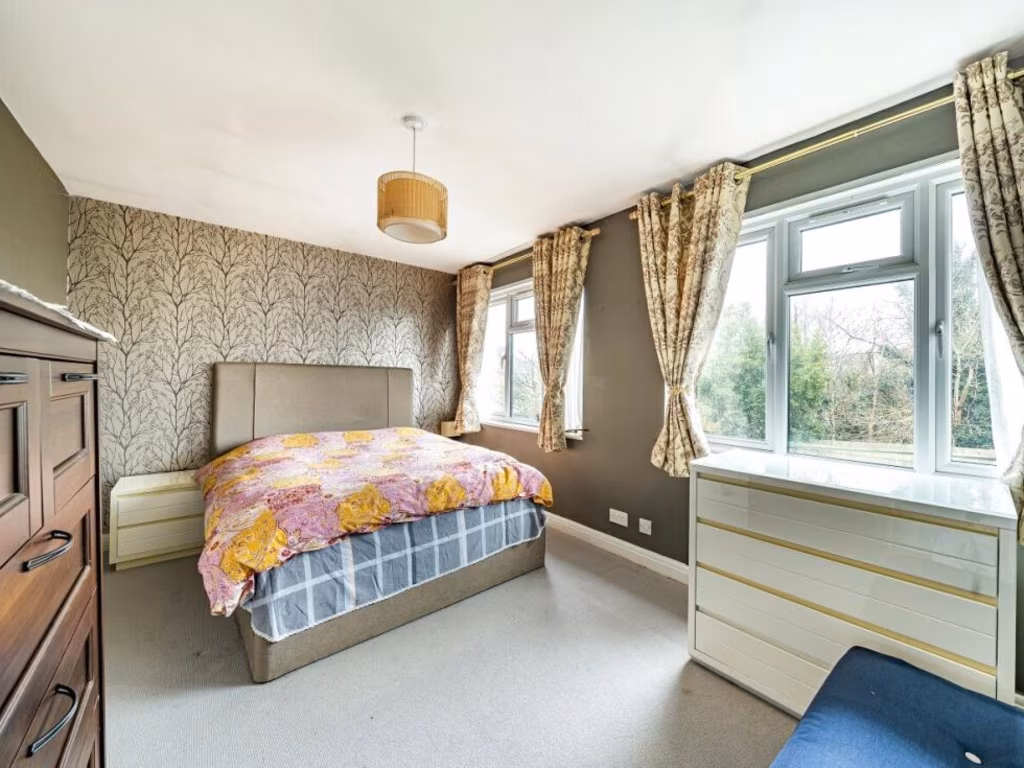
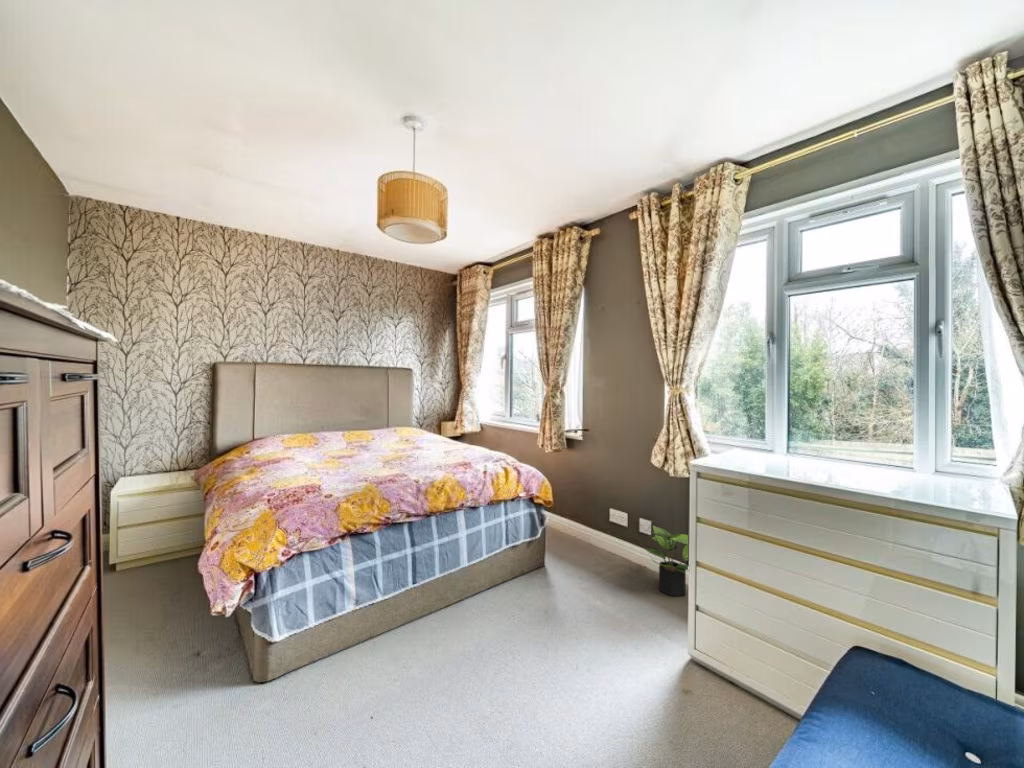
+ potted plant (665, 556)
